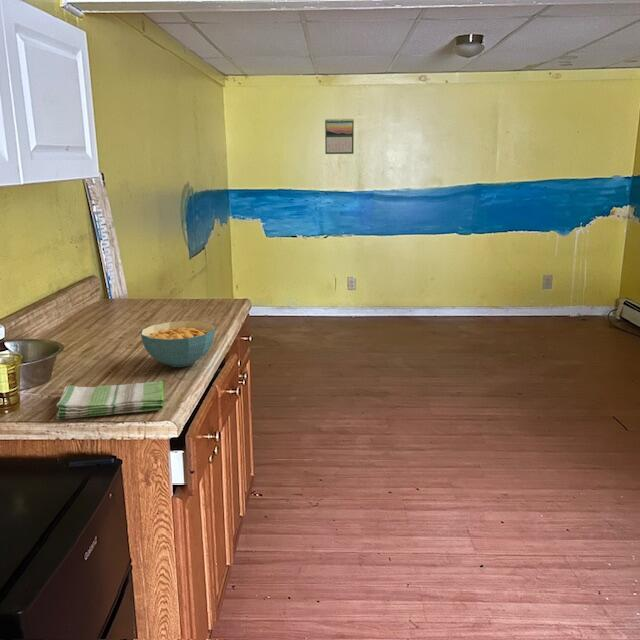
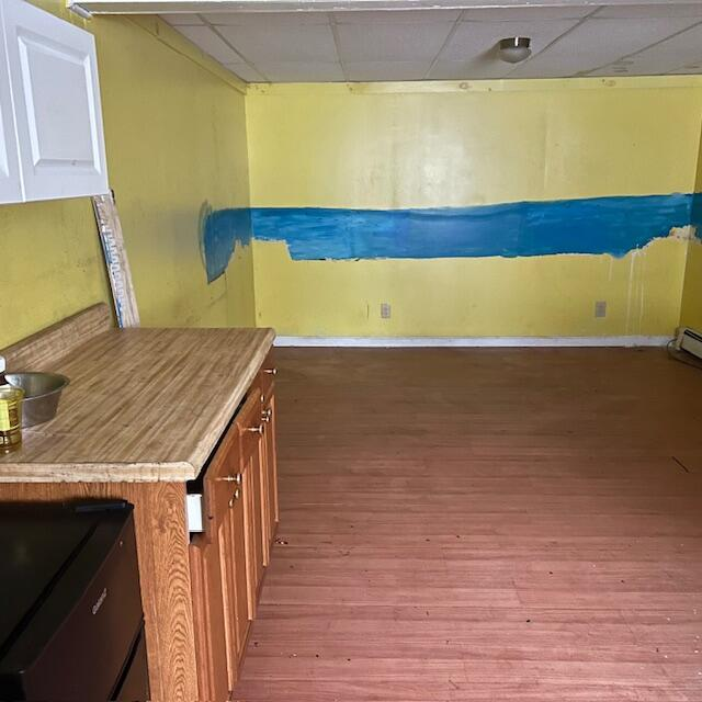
- dish towel (112, 395)
- calendar (339, 136)
- cereal bowl (179, 346)
